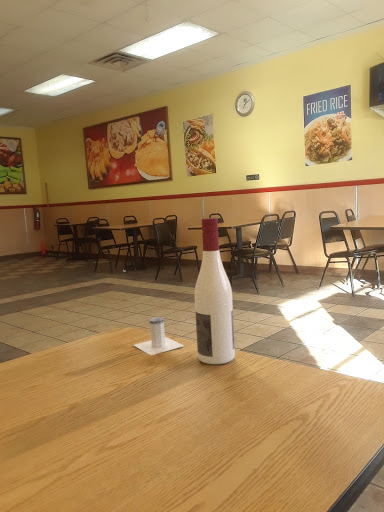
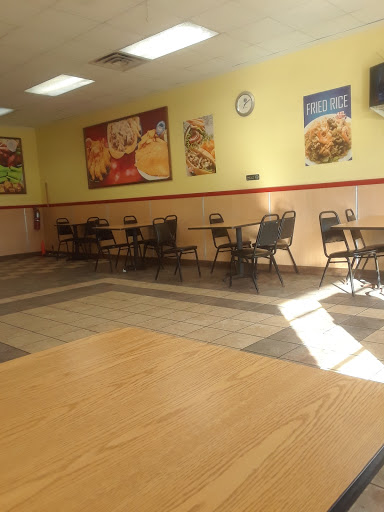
- alcohol (213, 289)
- salt shaker (157, 332)
